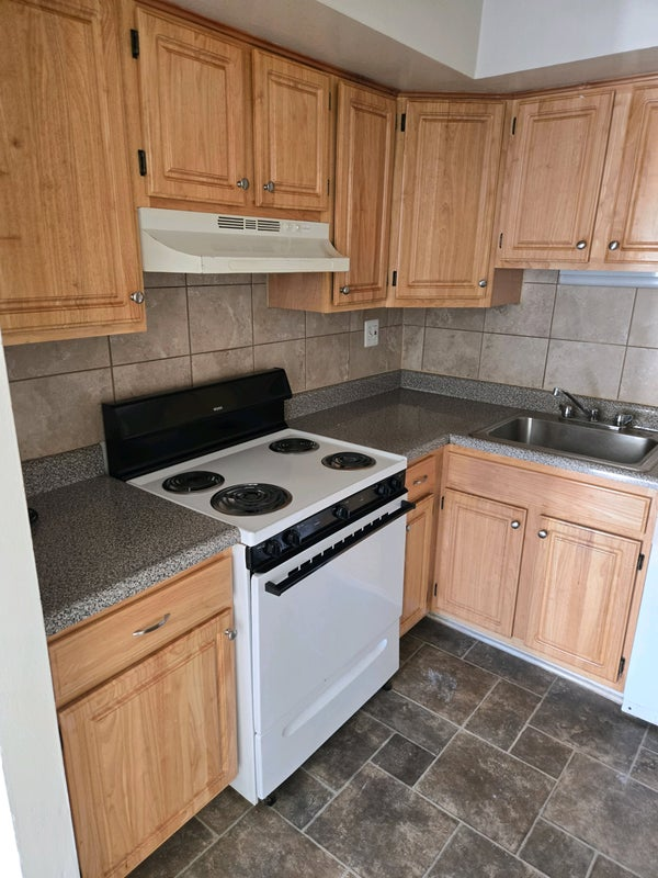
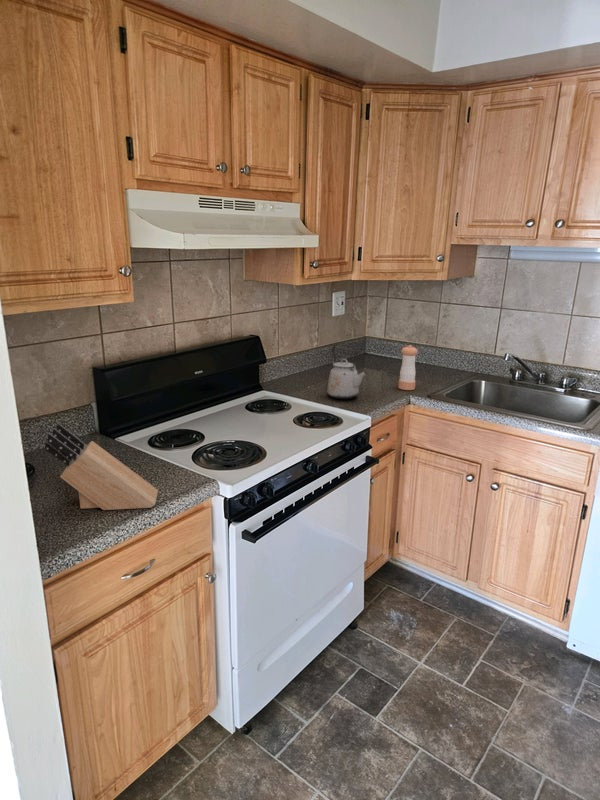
+ knife block (102, 465)
+ pepper shaker (408, 367)
+ kettle (348, 372)
